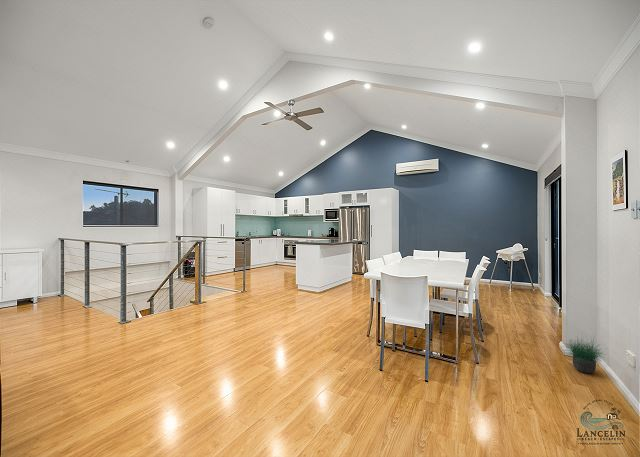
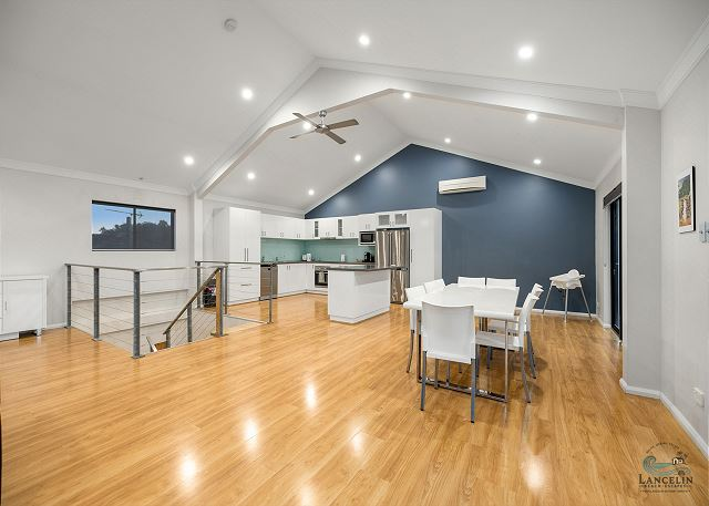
- potted plant (583, 351)
